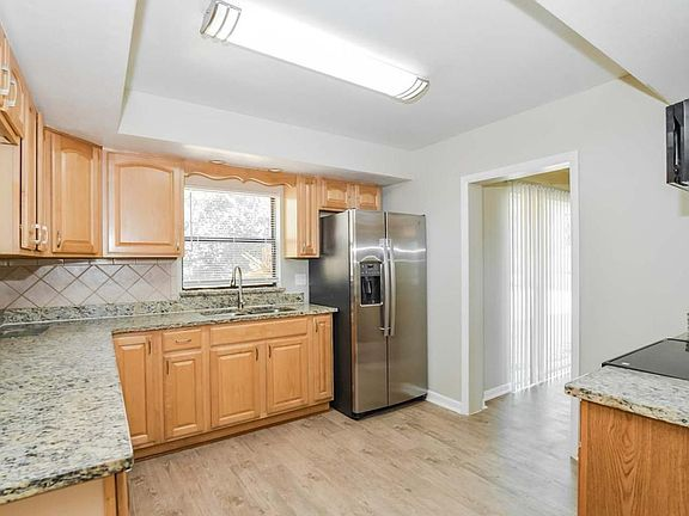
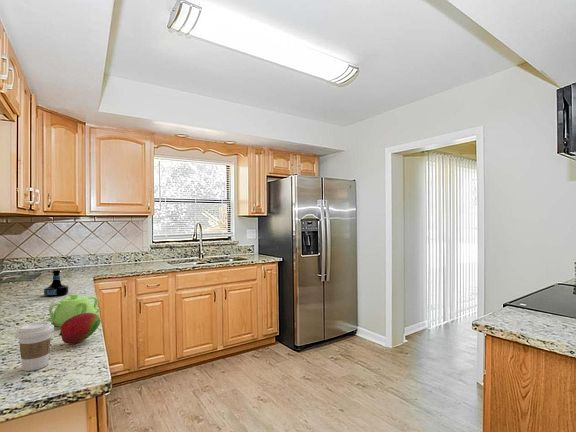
+ tequila bottle (56, 282)
+ fruit (80, 327)
+ coffee cup (35, 345)
+ teapot (74, 308)
